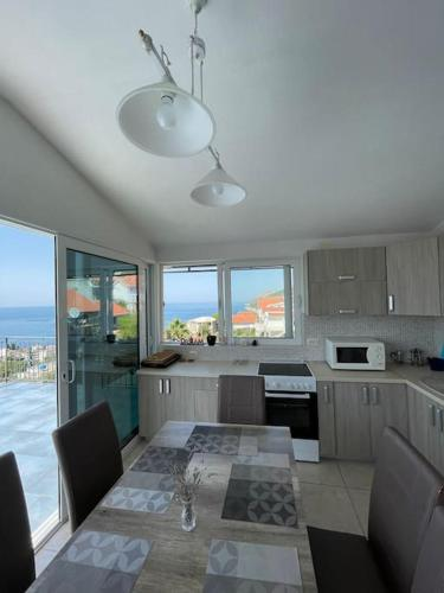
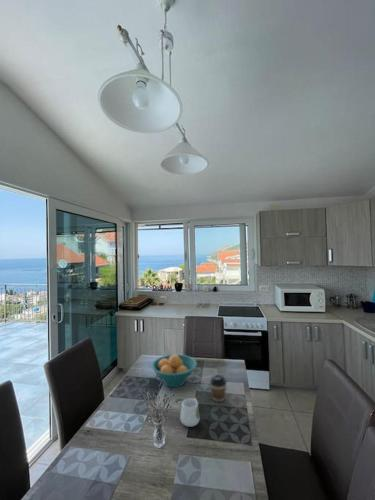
+ coffee cup (218, 386)
+ mug (191, 410)
+ fruit bowl (174, 368)
